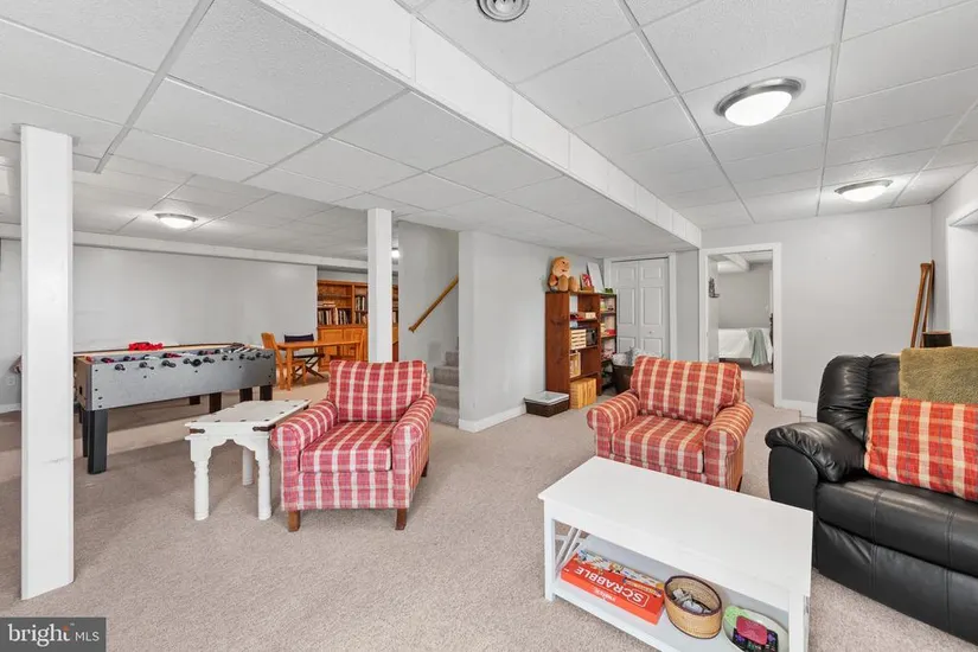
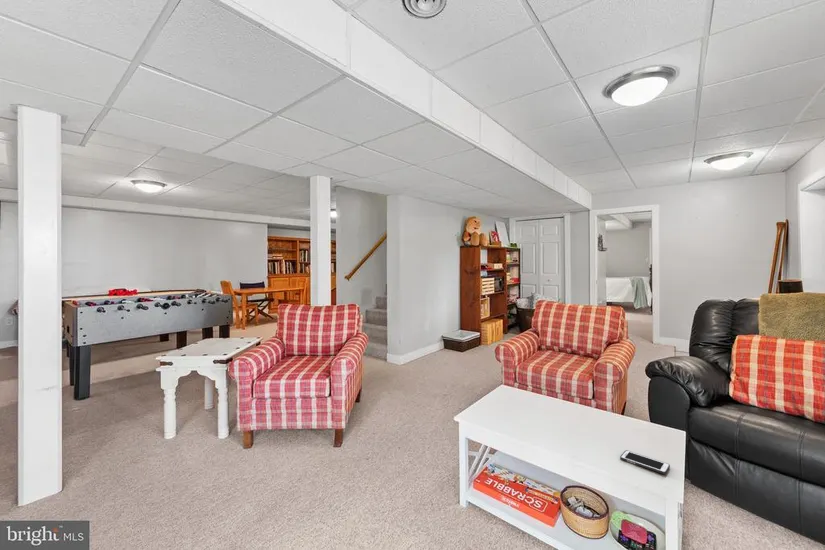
+ cell phone (644, 461)
